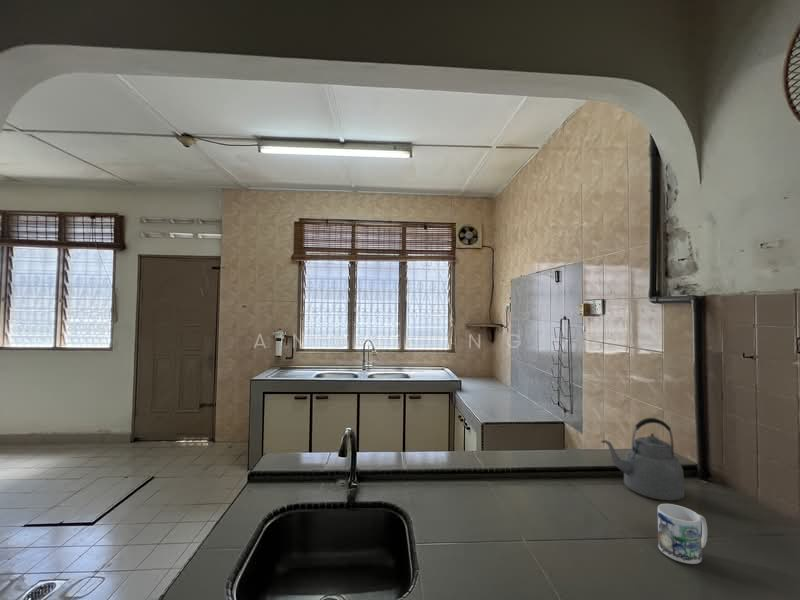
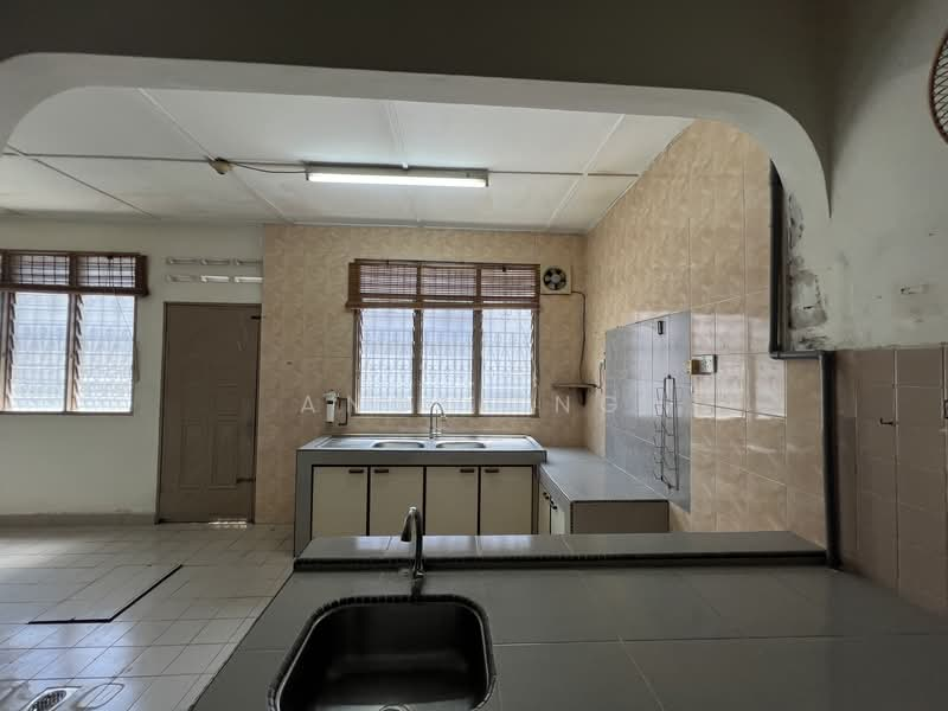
- mug (685, 532)
- kettle (639, 453)
